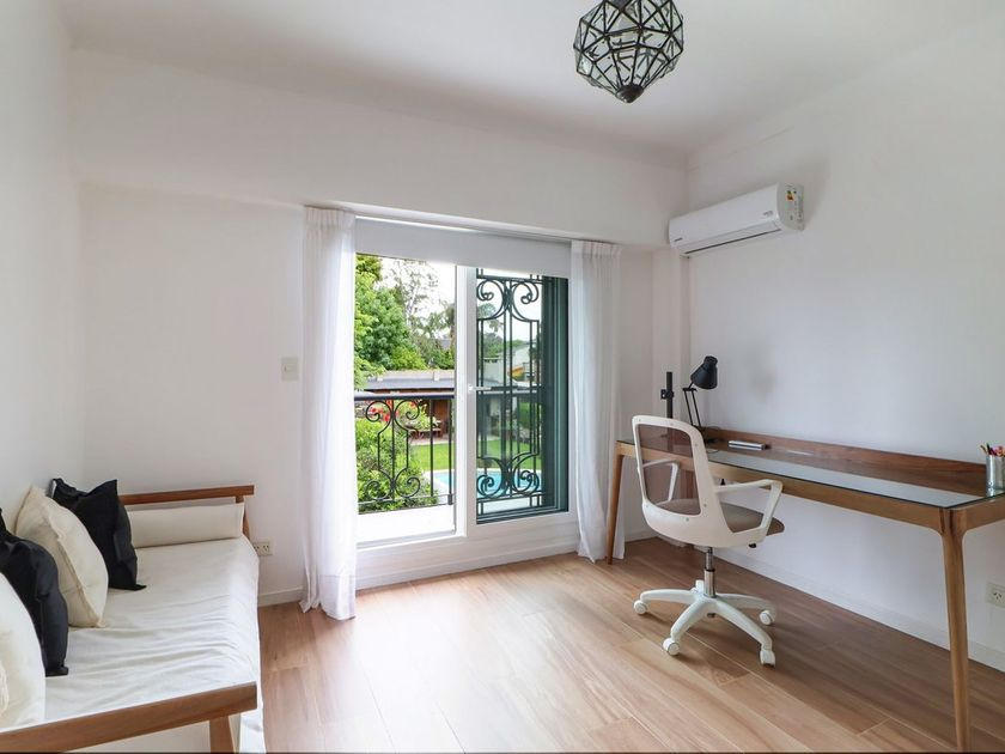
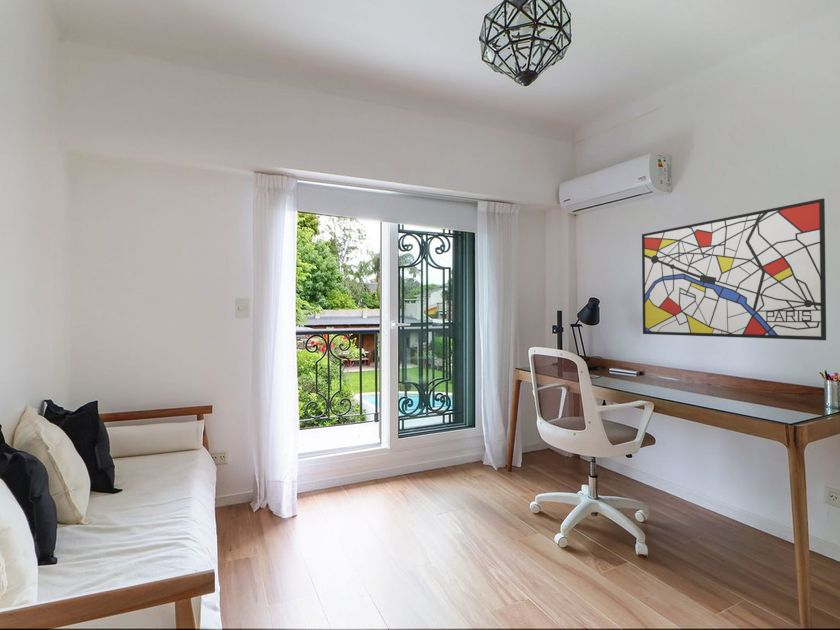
+ wall art (717, 278)
